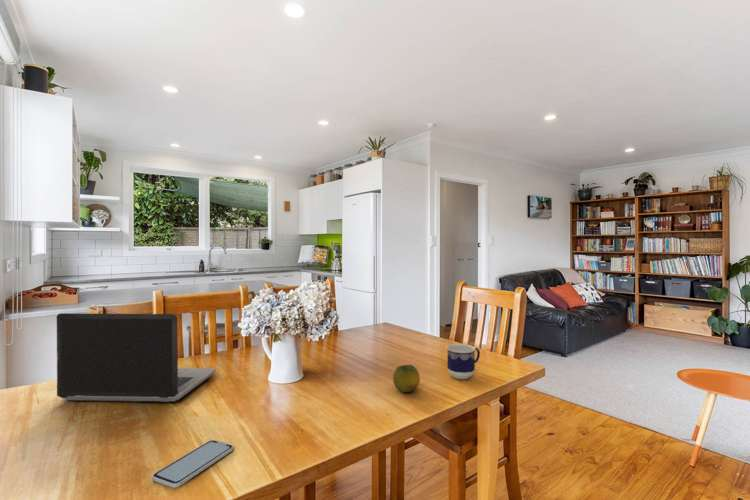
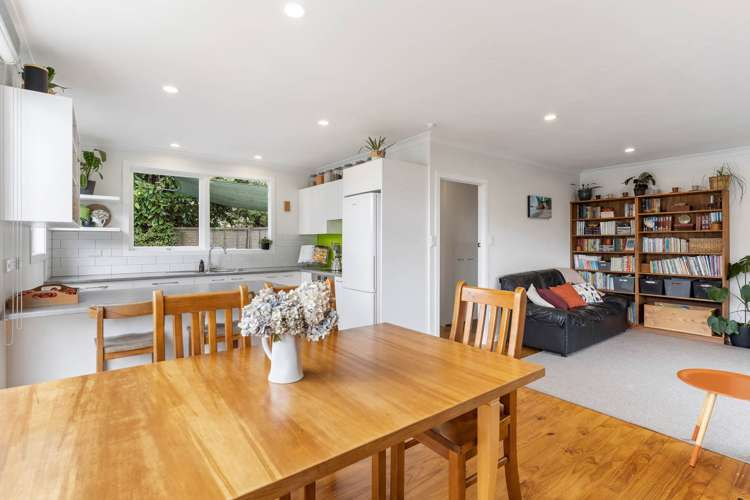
- fruit (406, 377)
- smartphone (195, 461)
- cup (464, 361)
- laptop computer (144, 347)
